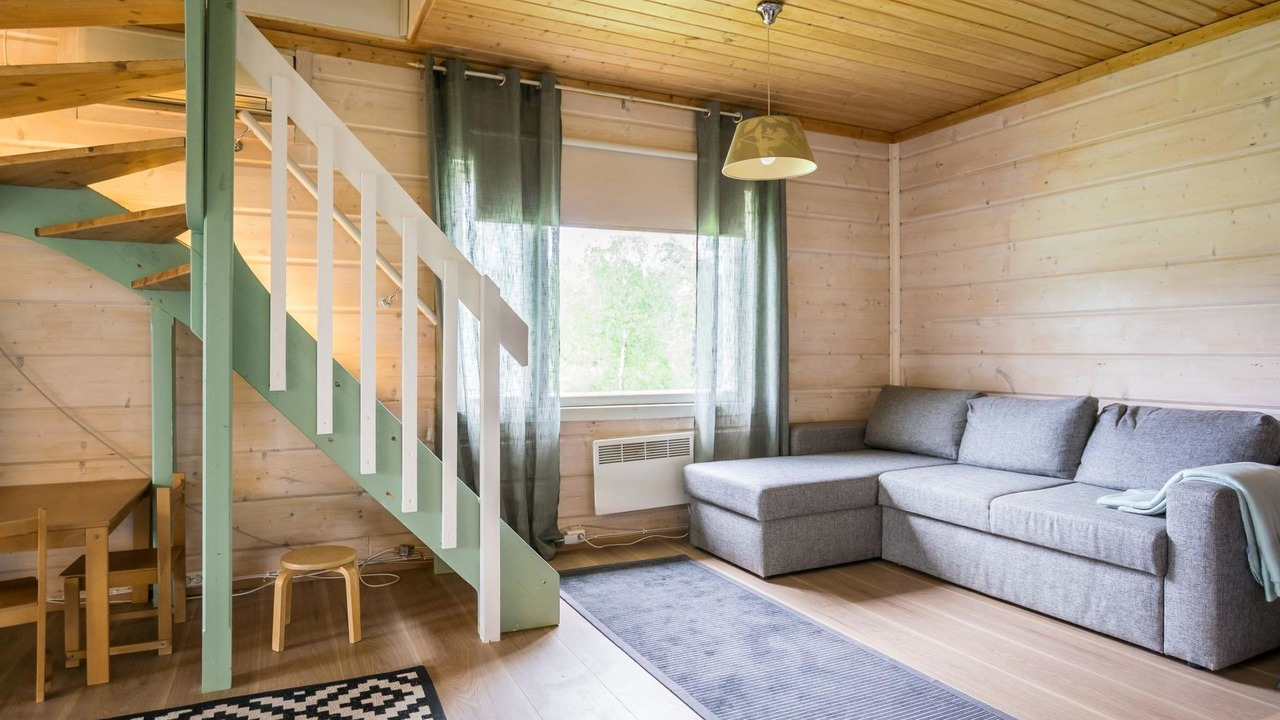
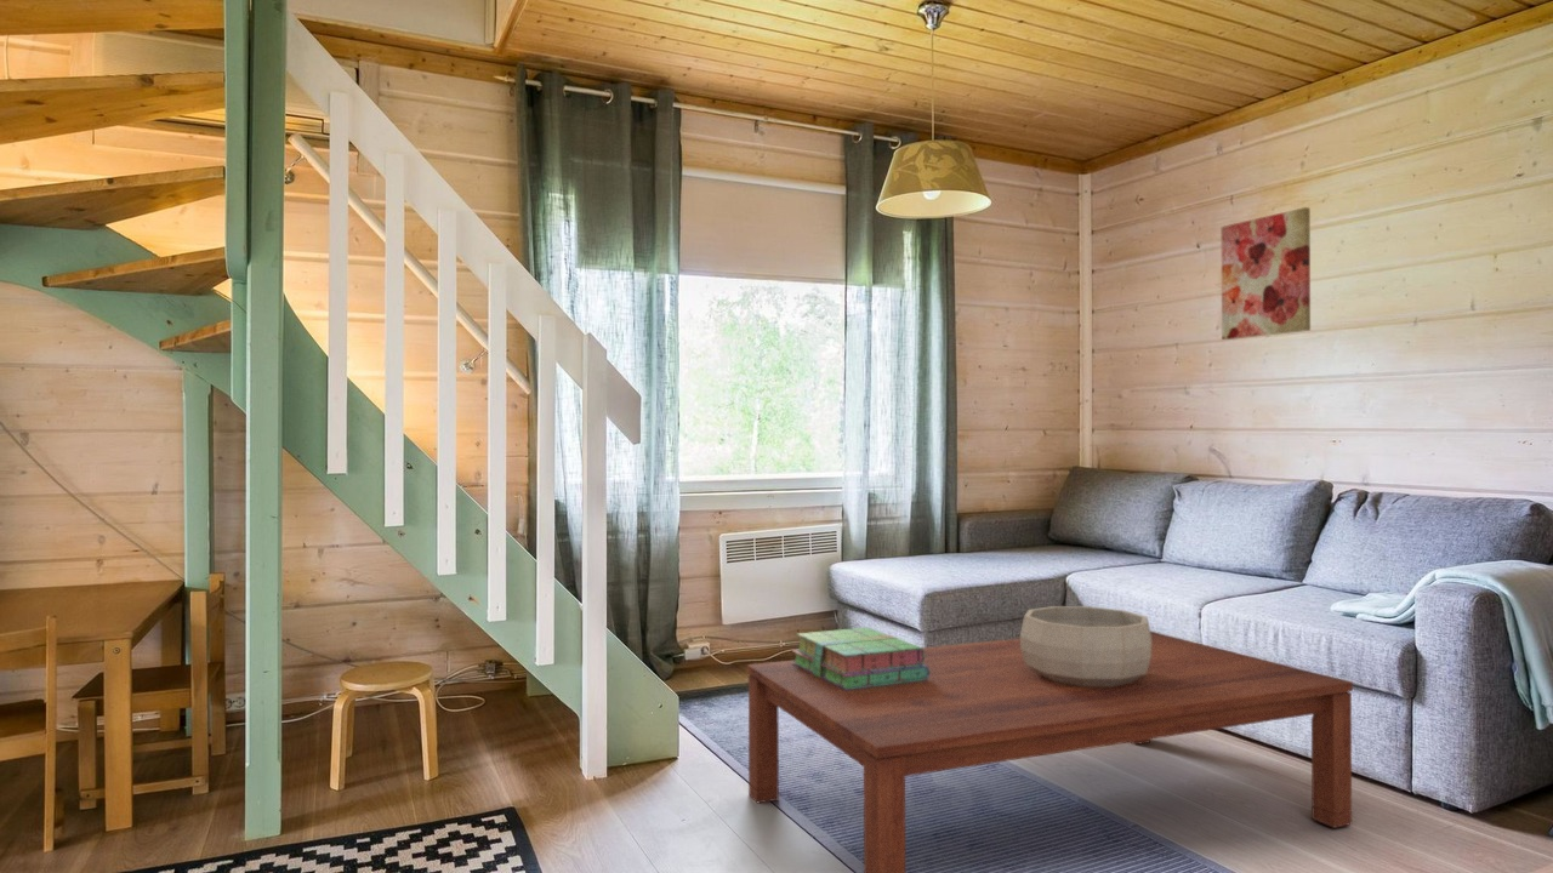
+ wall art (1263, 276)
+ coffee table (1037, 741)
+ decorative bowl (1085, 645)
+ stack of books (858, 655)
